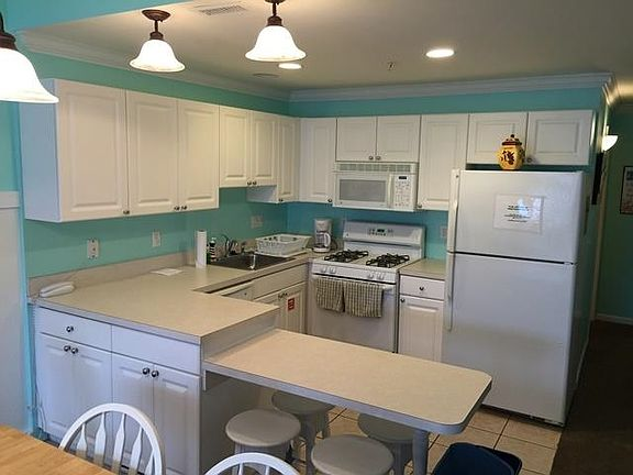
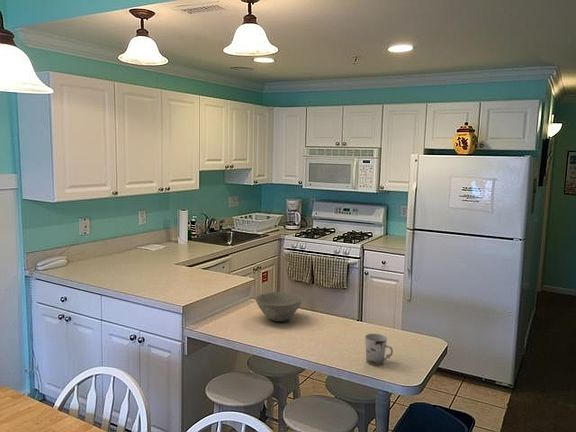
+ bowl (278, 308)
+ cup (379, 350)
